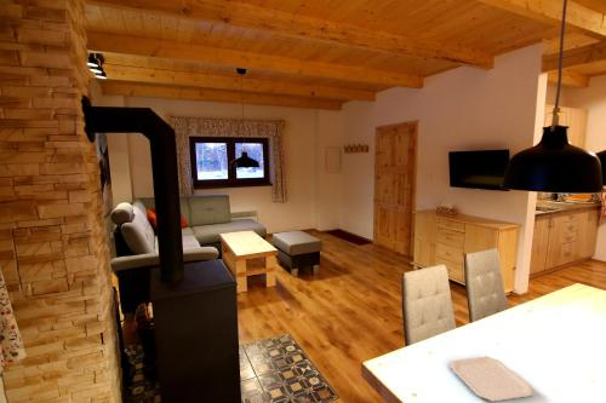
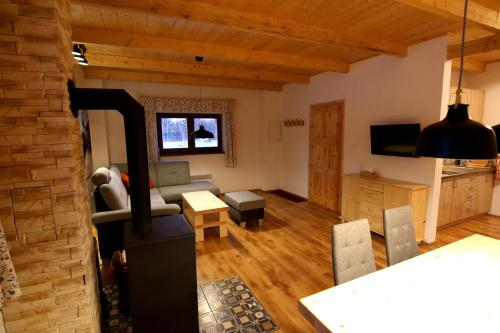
- plate (488, 378)
